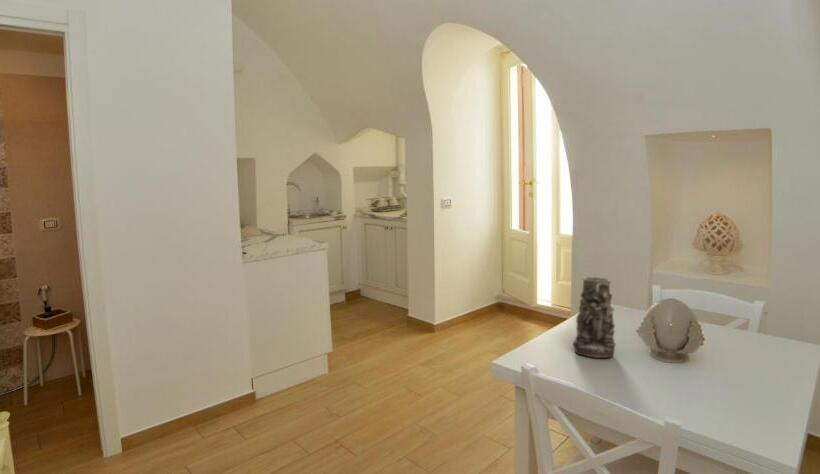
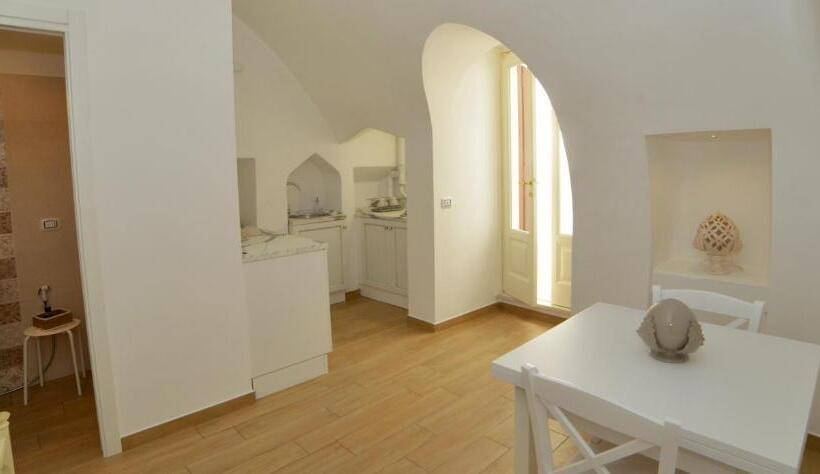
- vase (593, 315)
